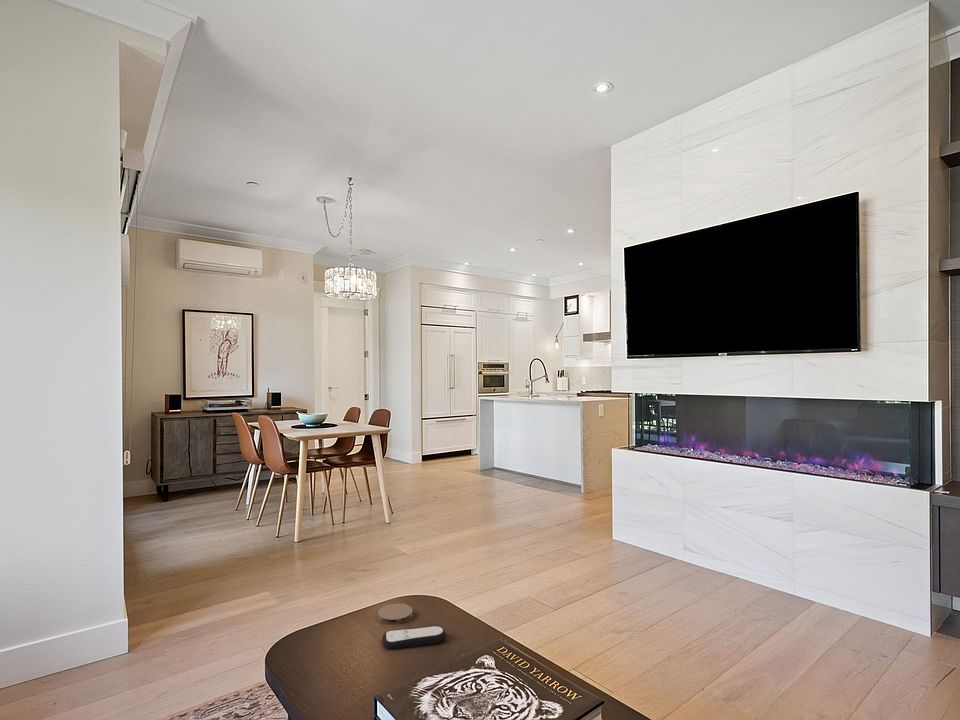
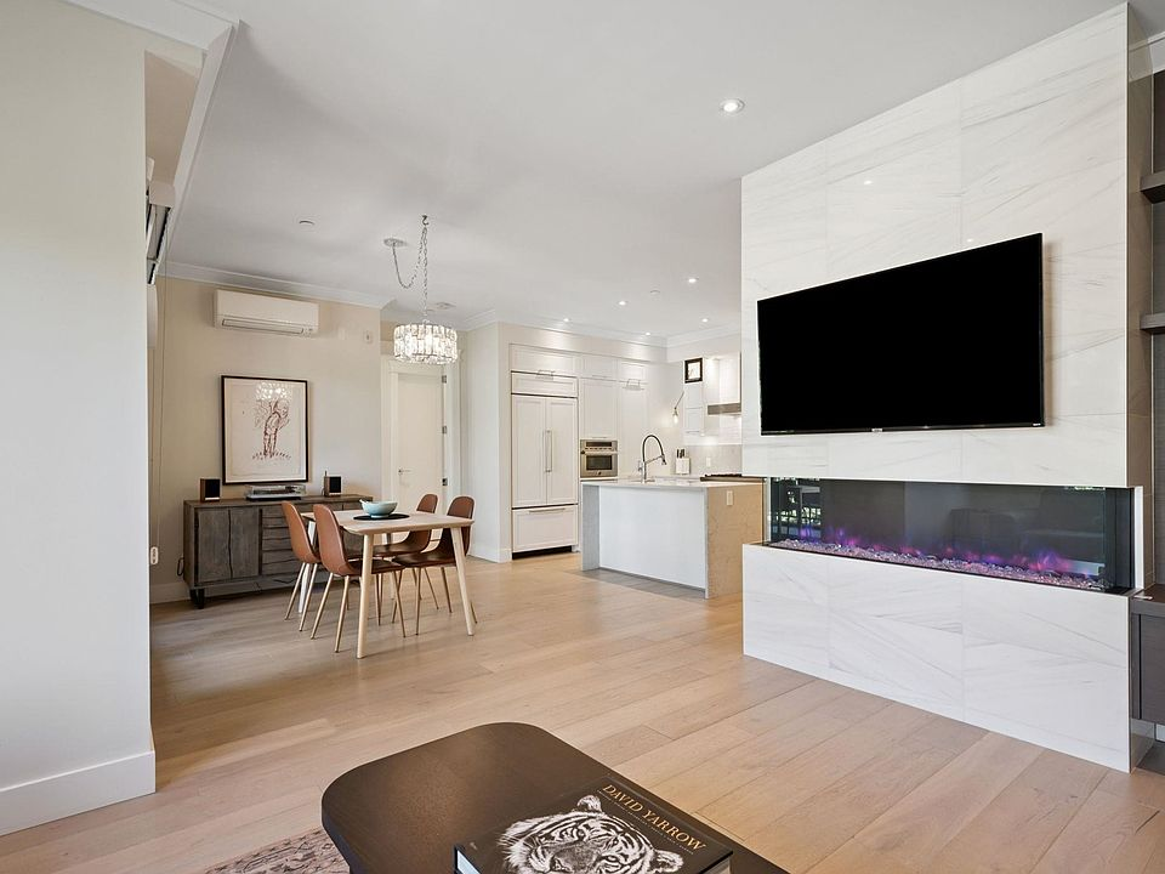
- coaster (395, 613)
- remote control (414, 636)
